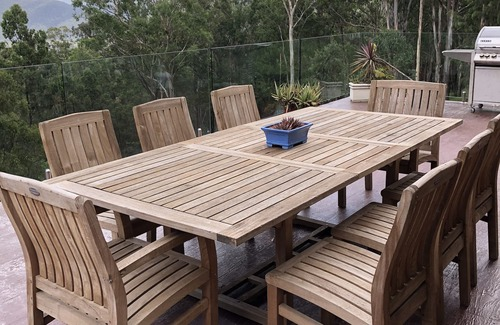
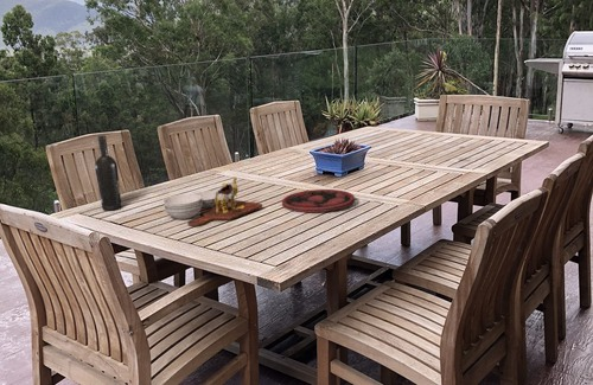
+ cutting board (208, 197)
+ plate (318, 199)
+ wine bottle (107, 172)
